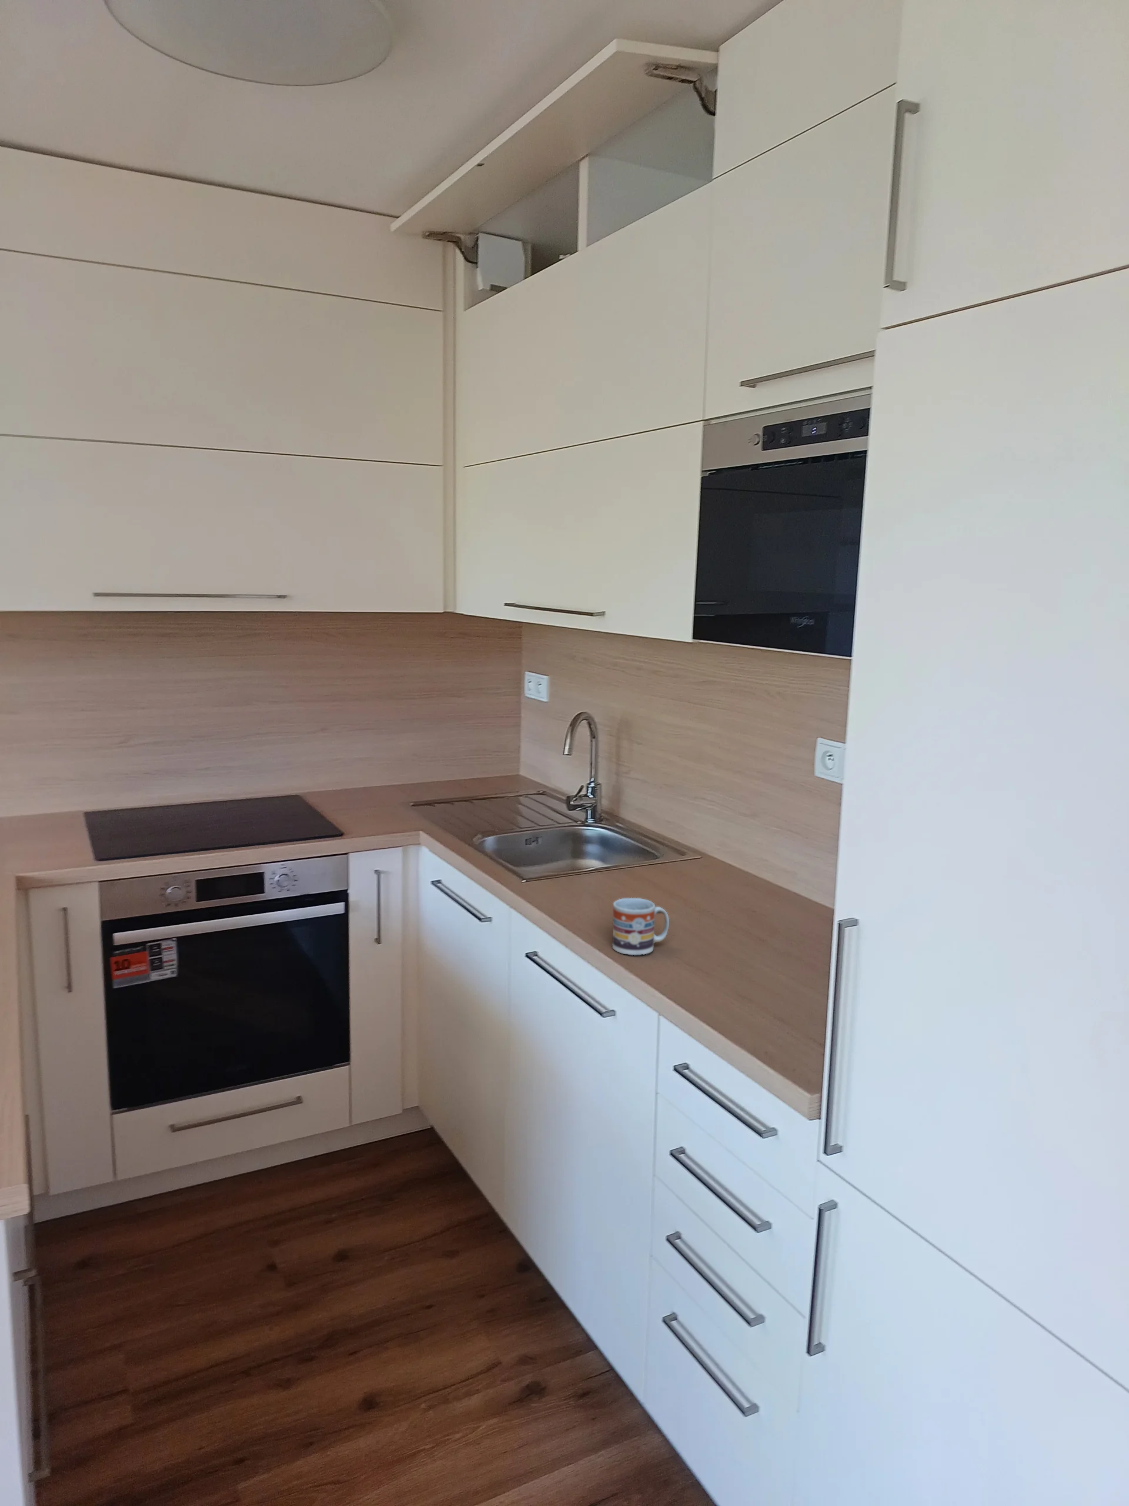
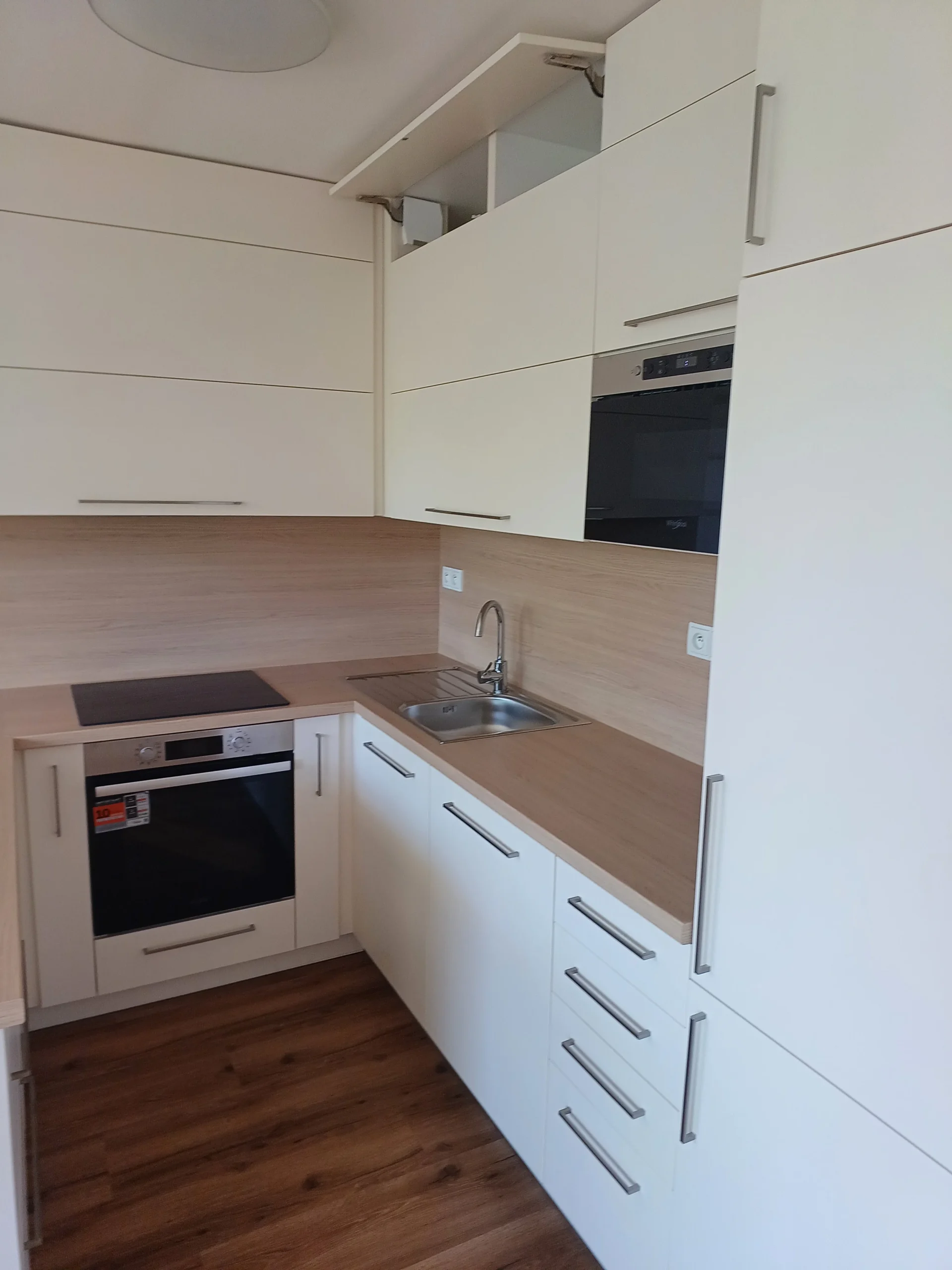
- cup (640, 925)
